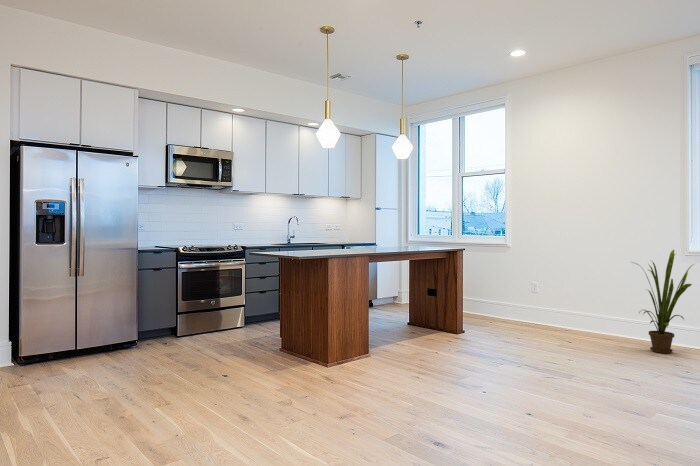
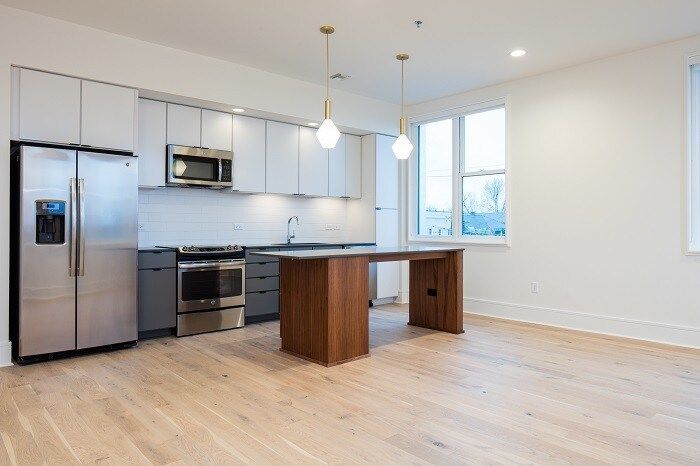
- house plant (660, 300)
